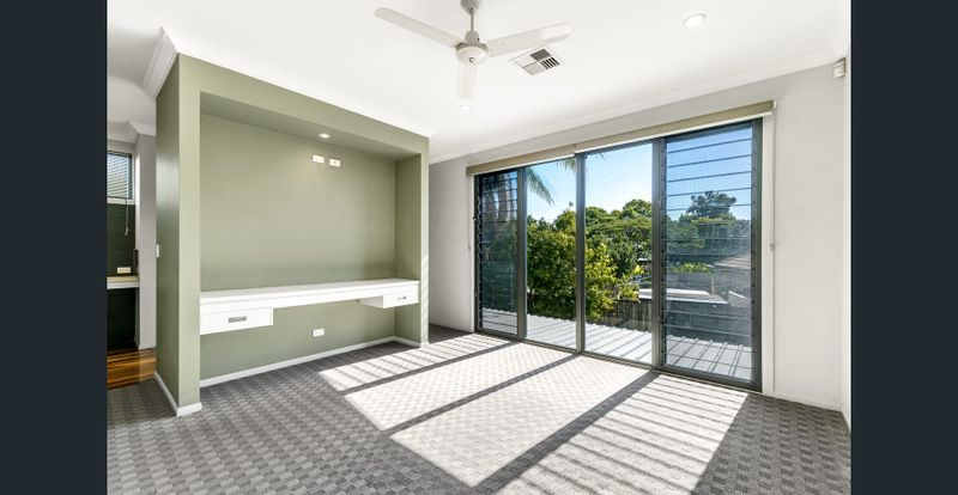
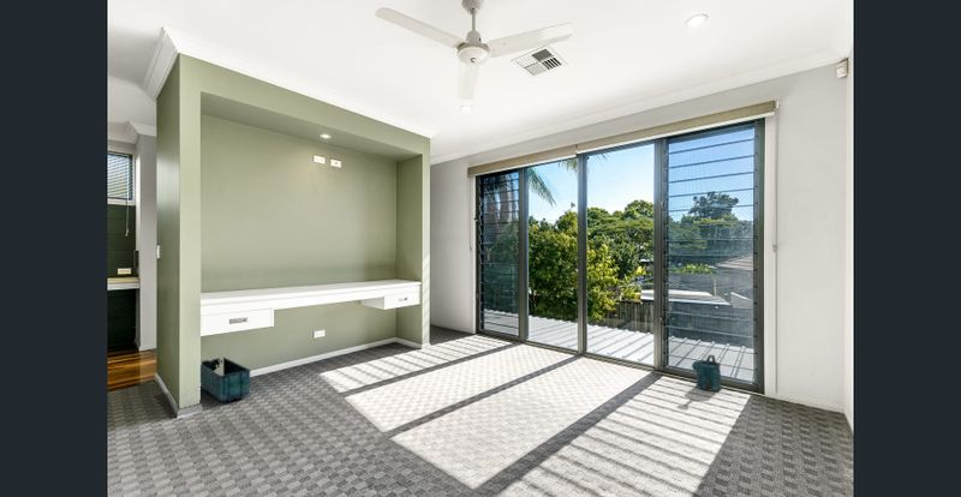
+ watering can (705, 373)
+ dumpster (222, 378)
